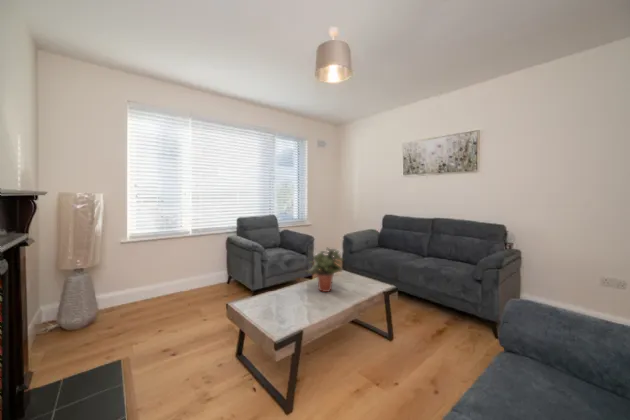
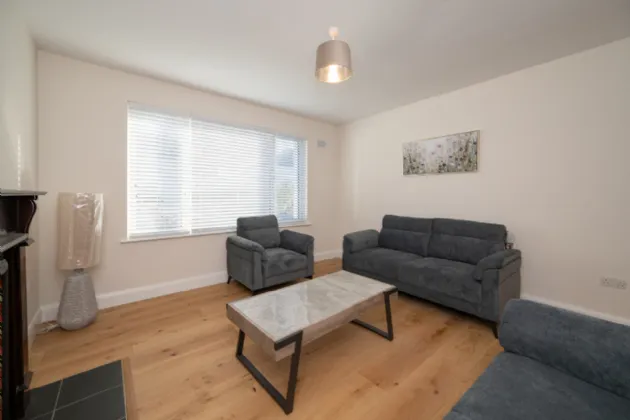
- potted plant (324, 269)
